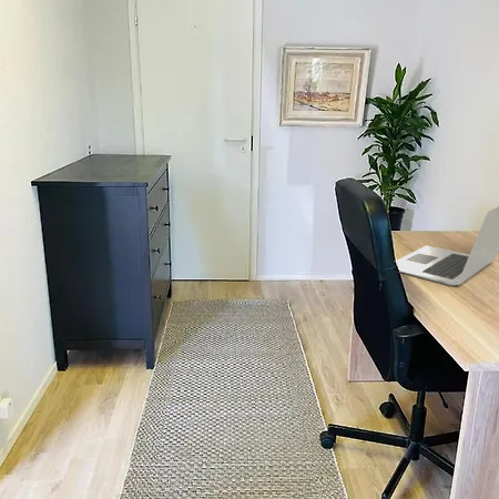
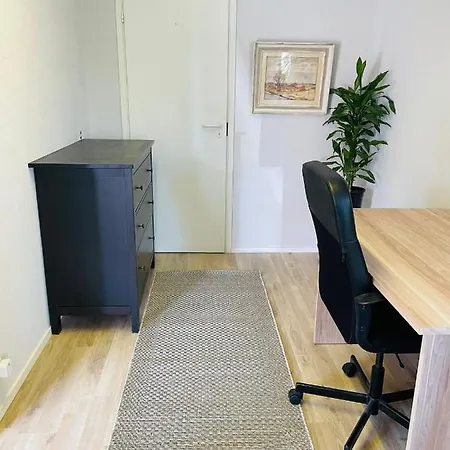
- laptop (448, 249)
